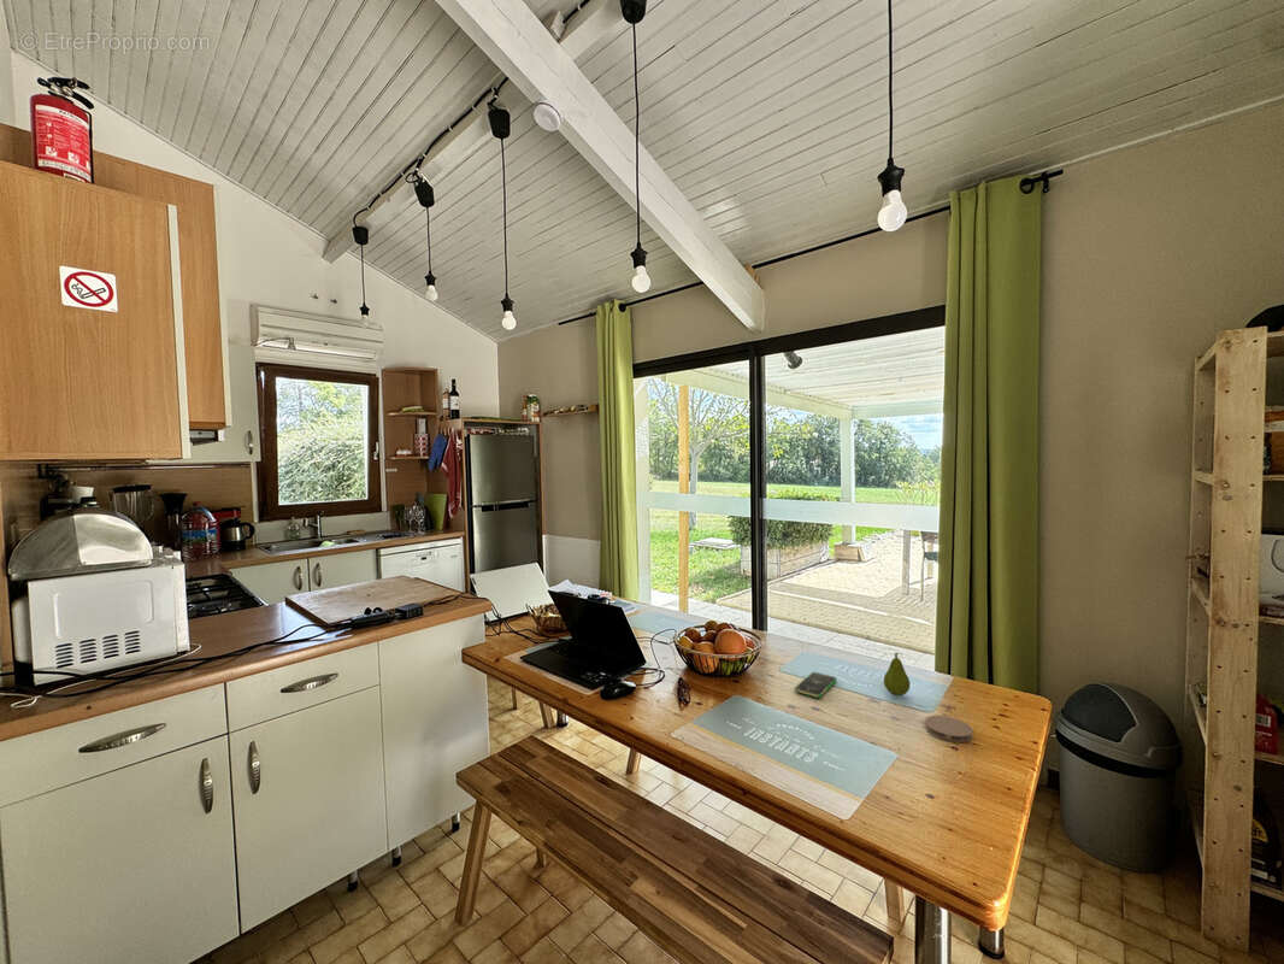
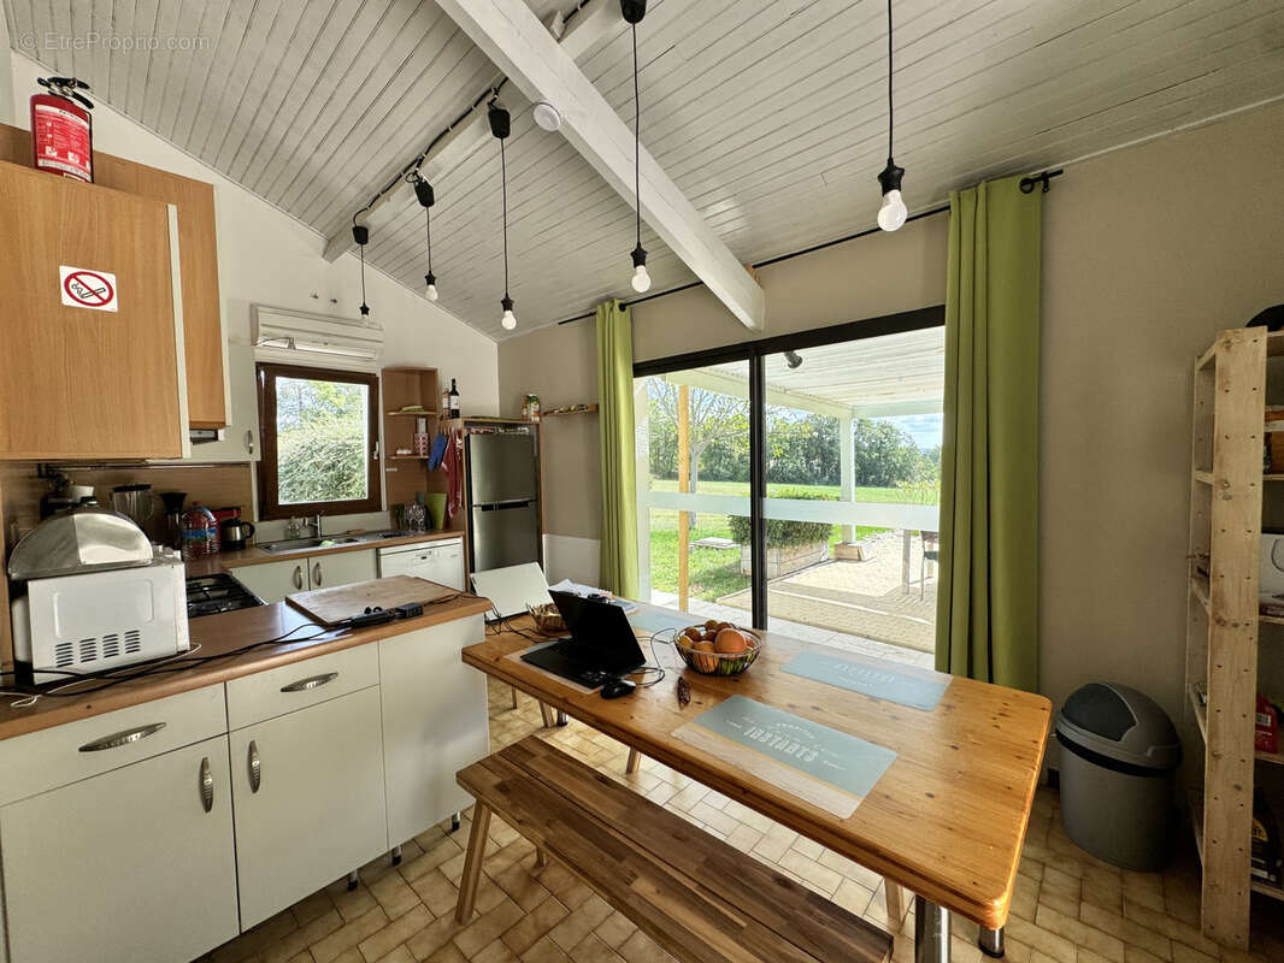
- coaster (948, 728)
- smartphone (815, 683)
- fruit (896, 672)
